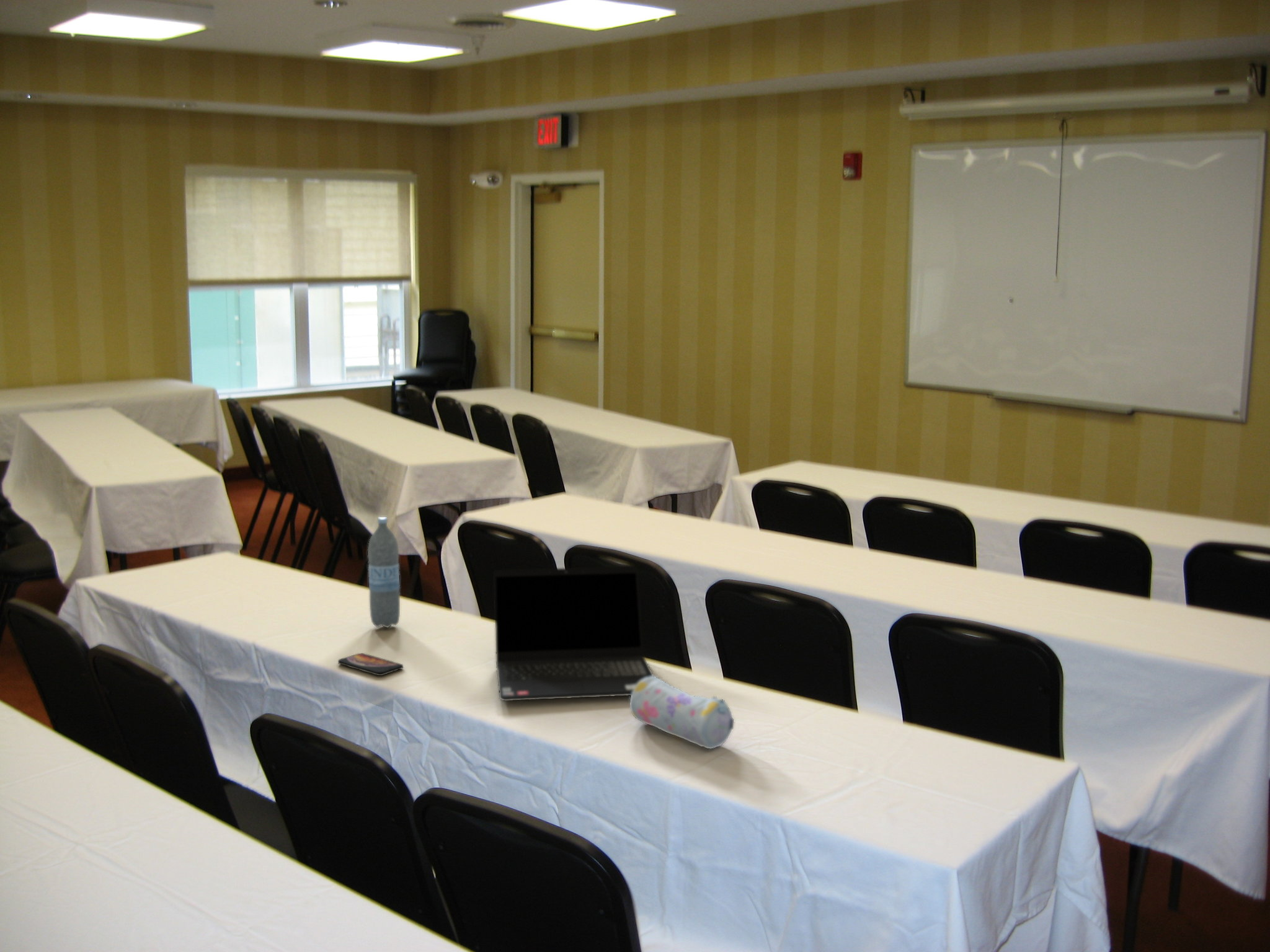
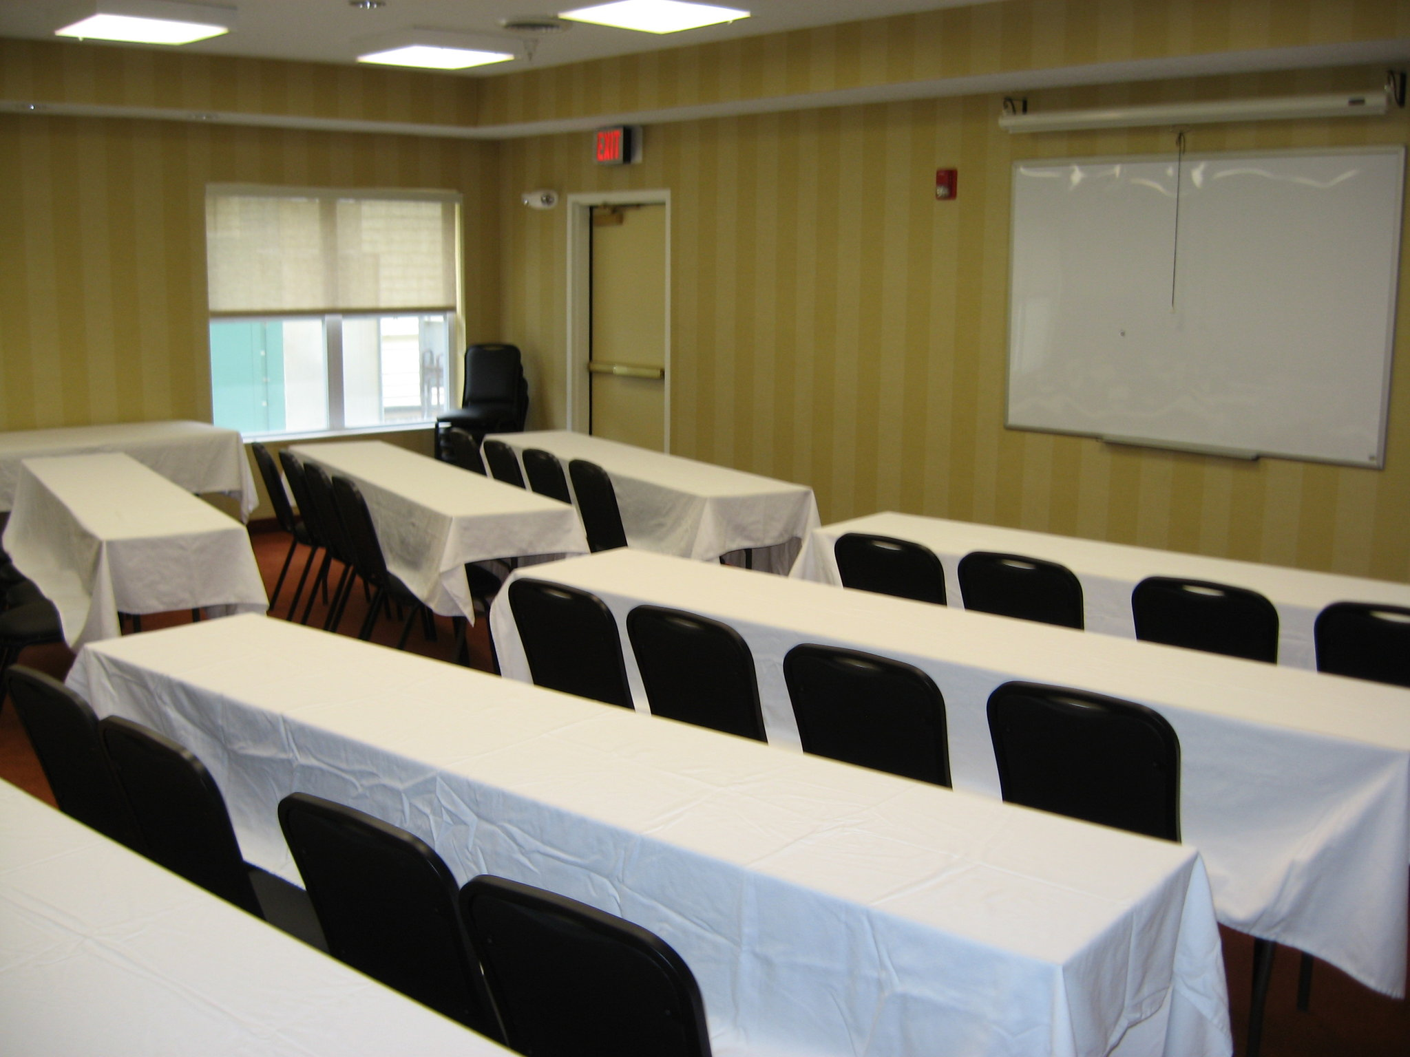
- water bottle (384, 572)
- smartphone (370, 664)
- laptop computer (573, 630)
- pencil case (680, 711)
